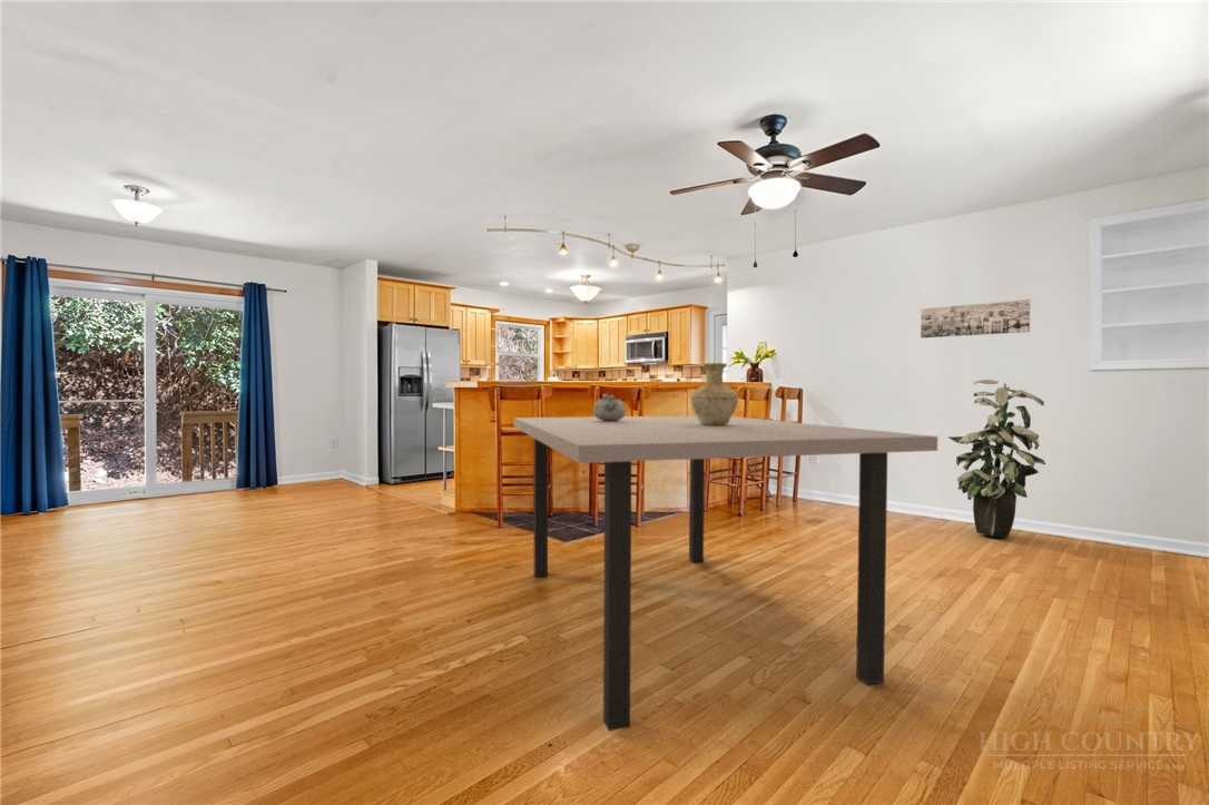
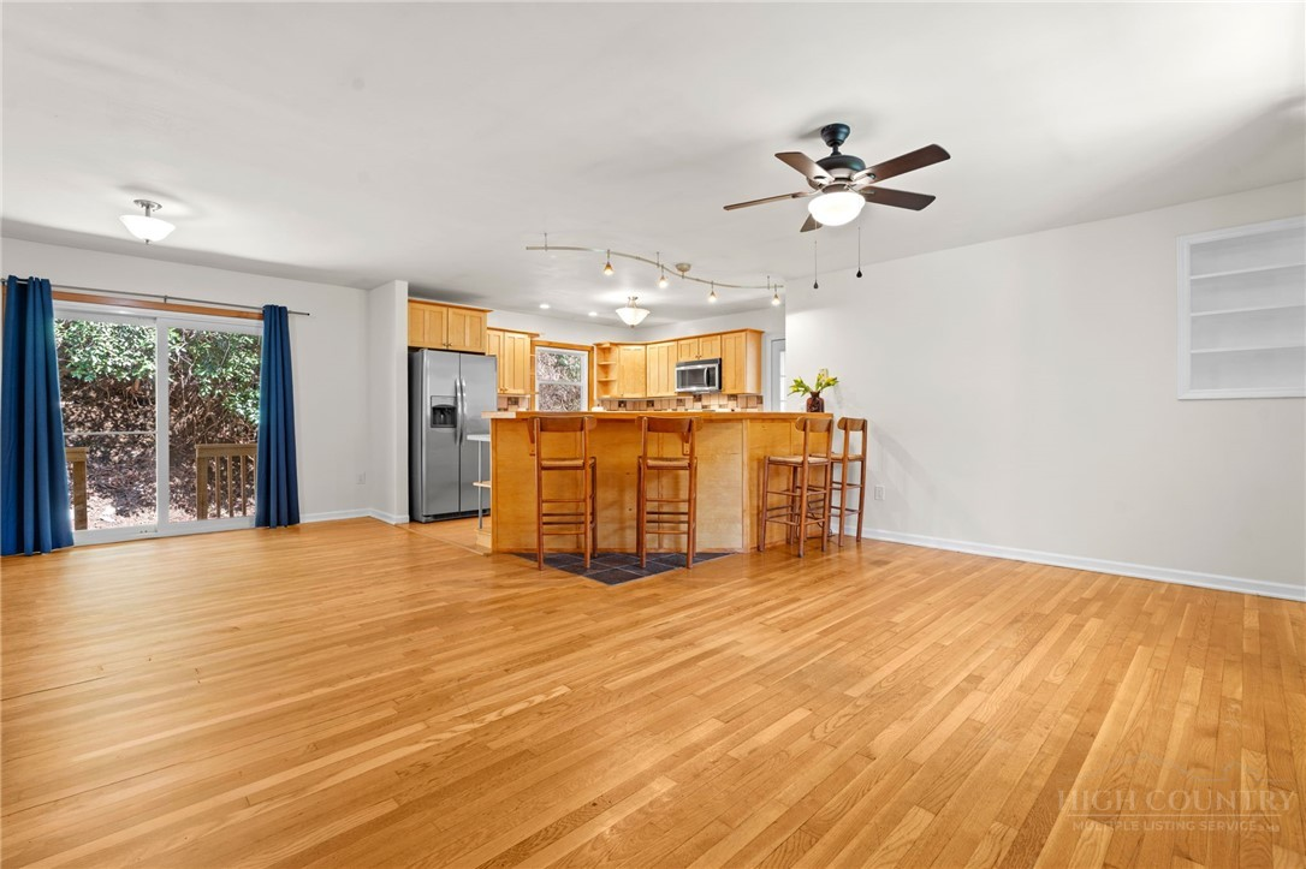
- indoor plant (992, 458)
- dining table (689, 520)
- vase (714, 393)
- wall art (972, 320)
- decorative bowl (609, 406)
